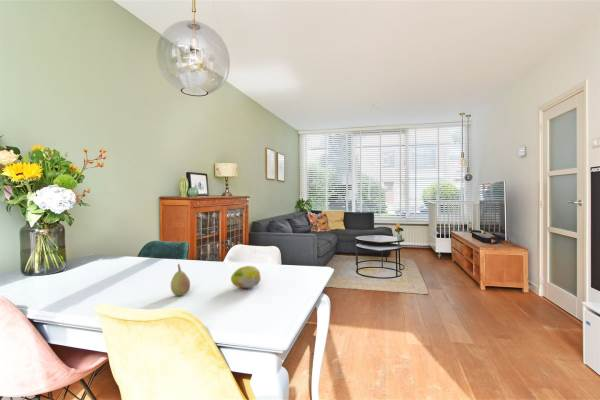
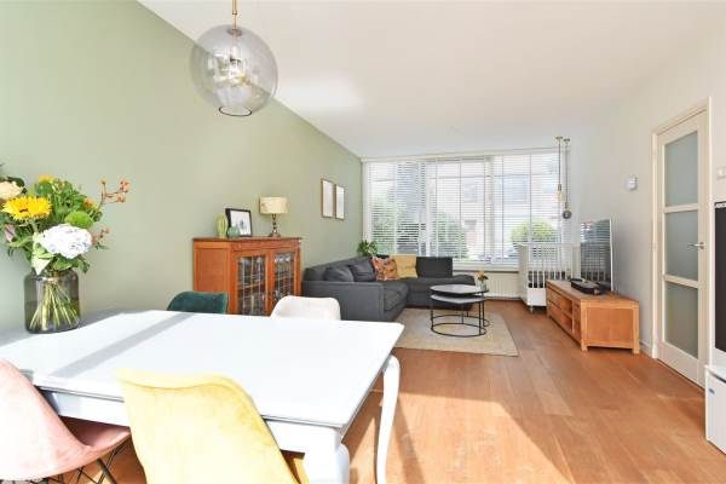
- fruit (180, 279)
- fruit (245, 277)
